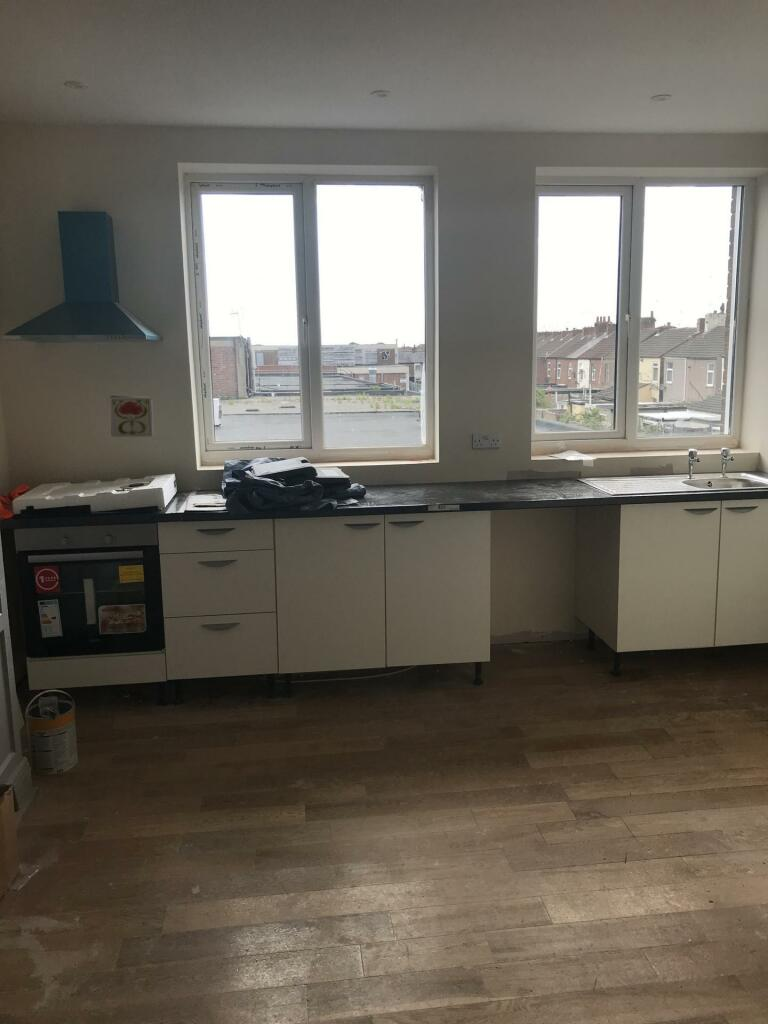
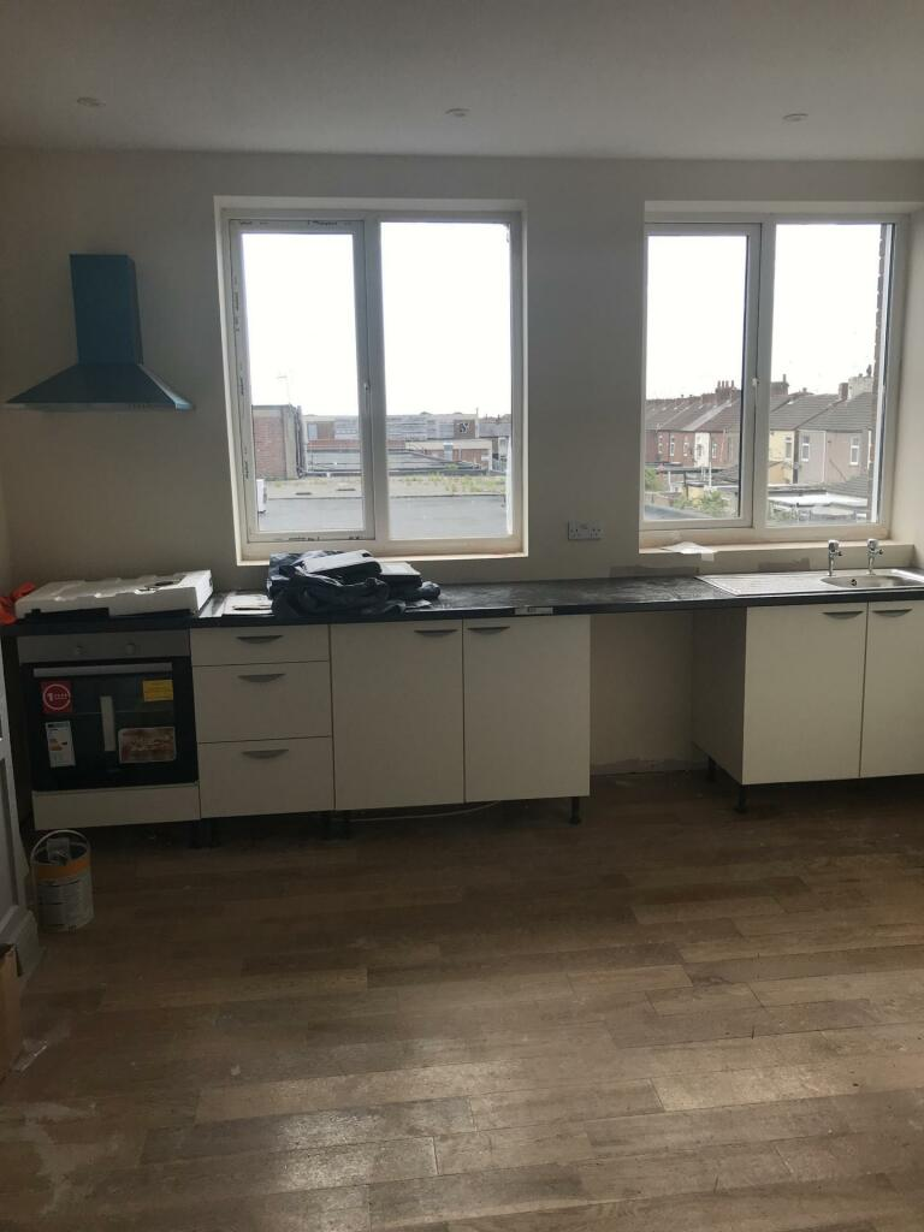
- decorative tile (132, 416)
